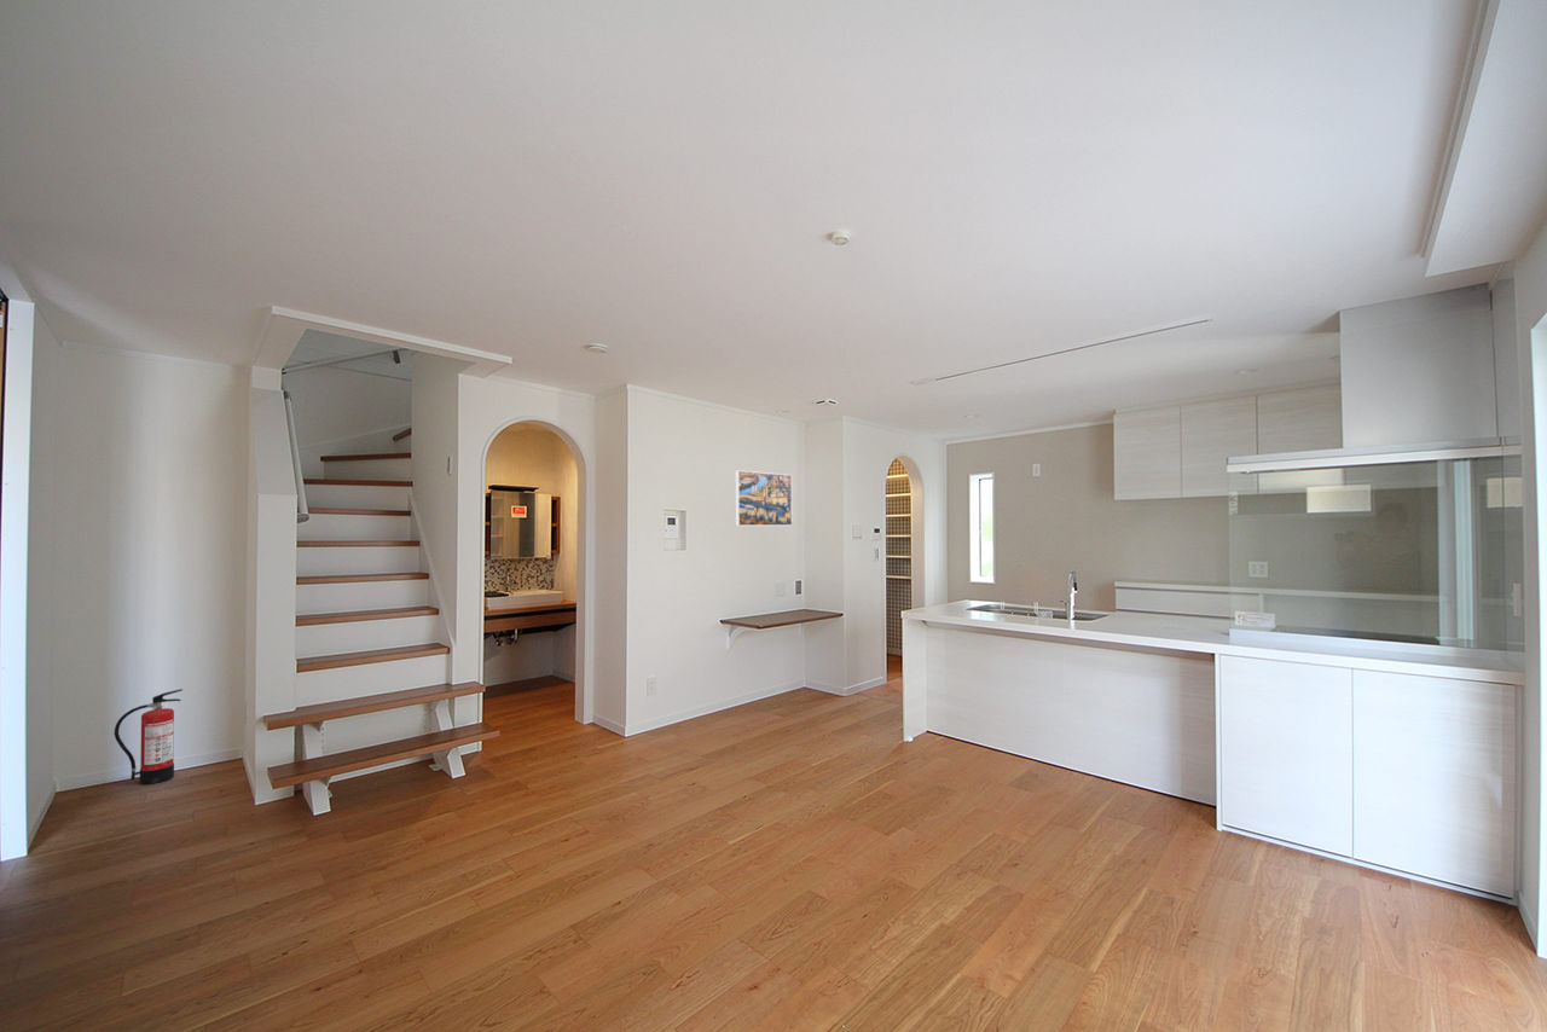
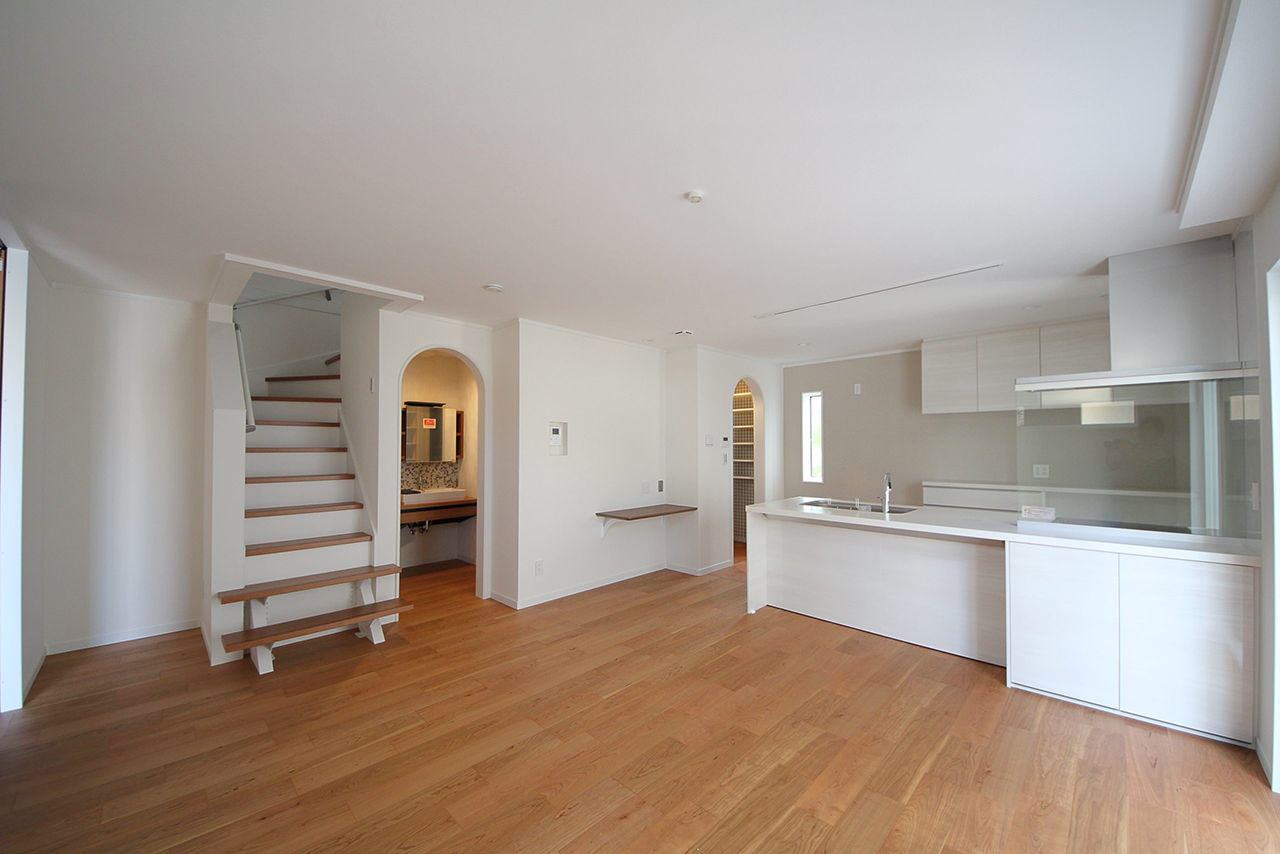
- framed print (764, 499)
- fire extinguisher (149, 737)
